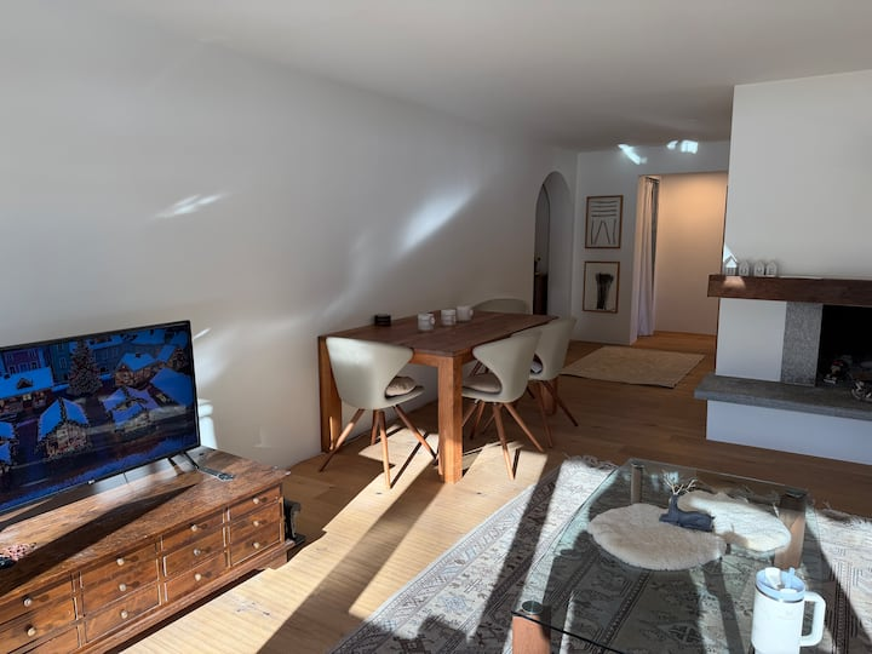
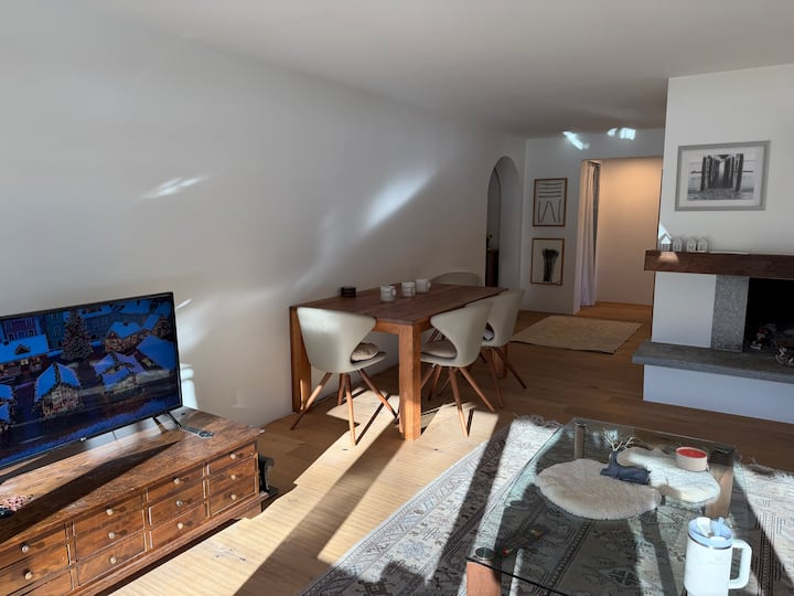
+ remote control (523, 540)
+ wall art (720, 177)
+ candle (690, 458)
